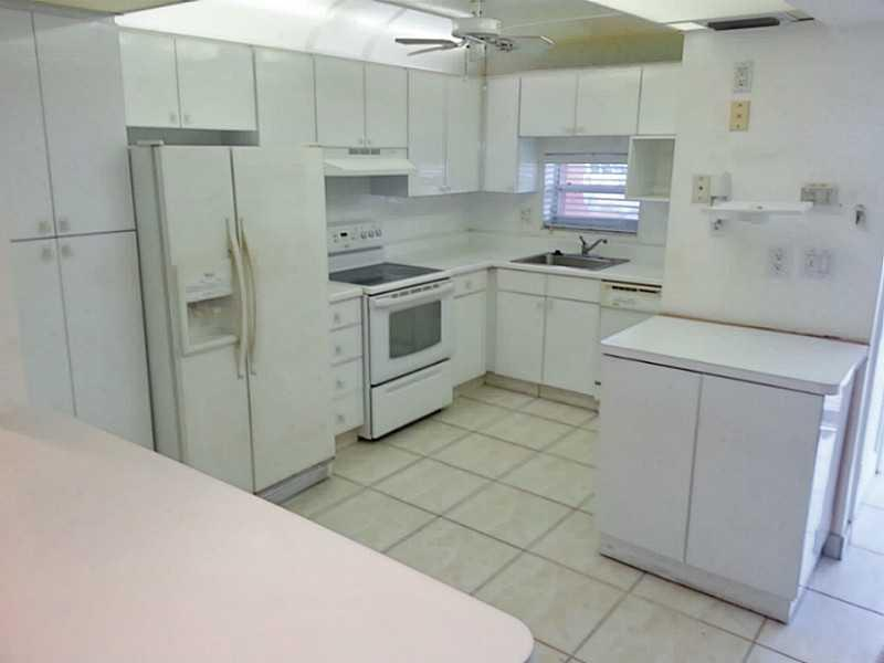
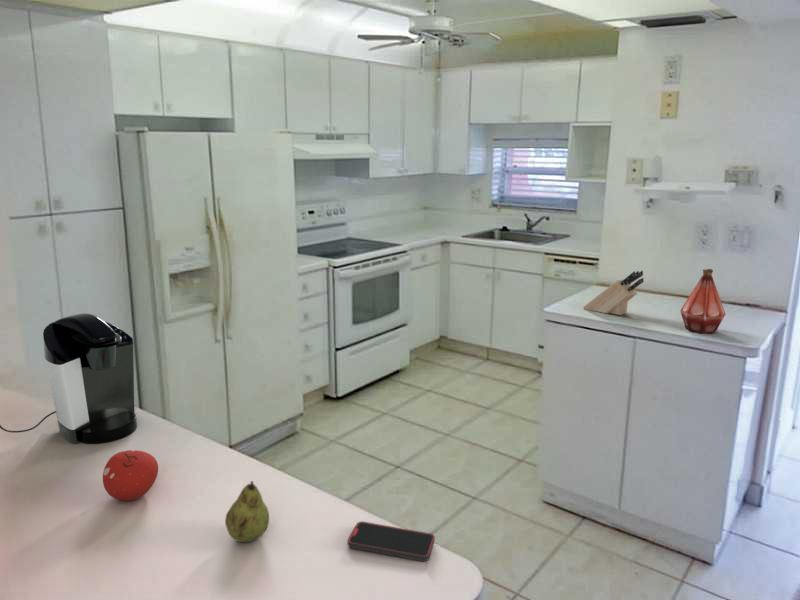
+ fruit (247, 508)
+ coffee maker (68, 379)
+ smartphone (391, 540)
+ knife block (614, 290)
+ fruit (131, 472)
+ bottle (705, 299)
